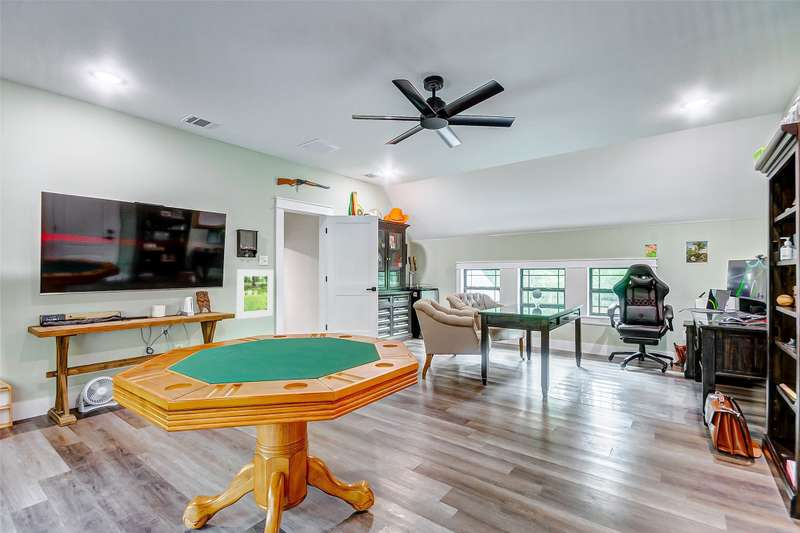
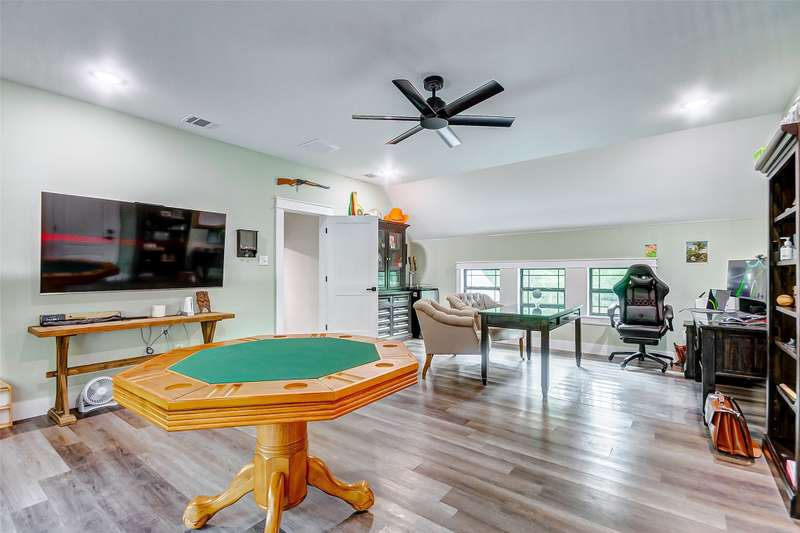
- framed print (255, 293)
